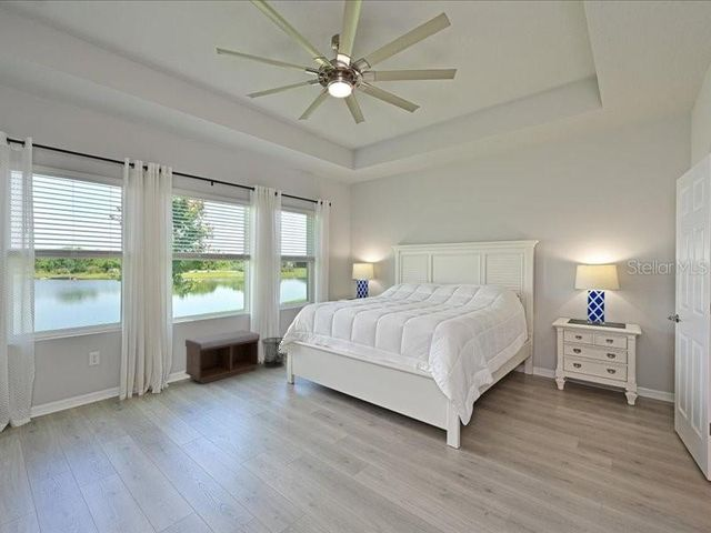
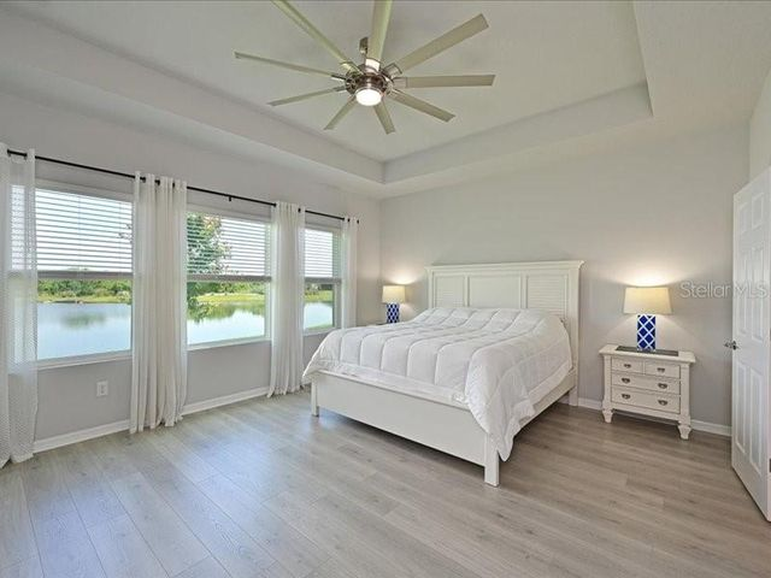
- waste bin (273, 352)
- bench (223, 354)
